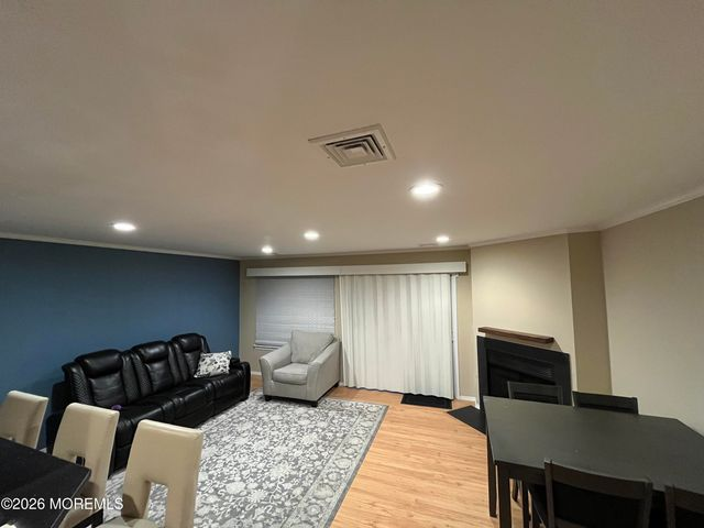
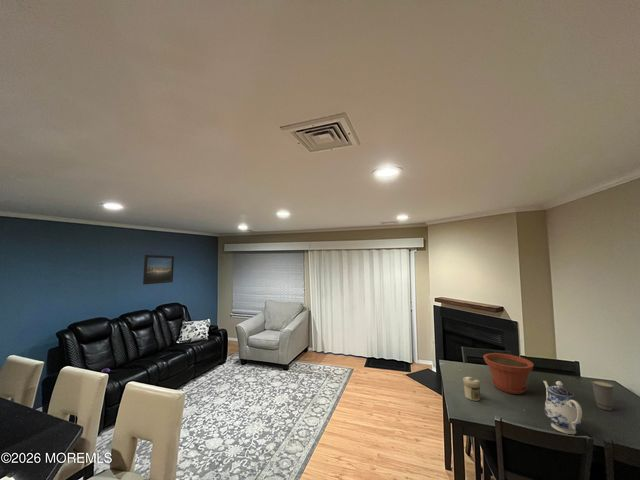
+ jar (471, 388)
+ plant pot (508, 374)
+ teapot (561, 404)
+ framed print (159, 269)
+ cup (603, 395)
